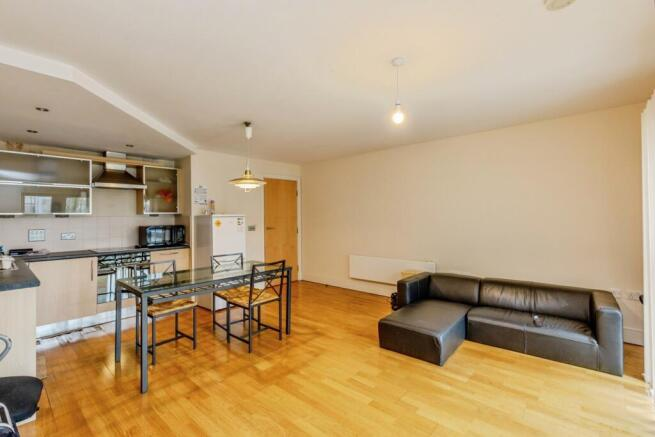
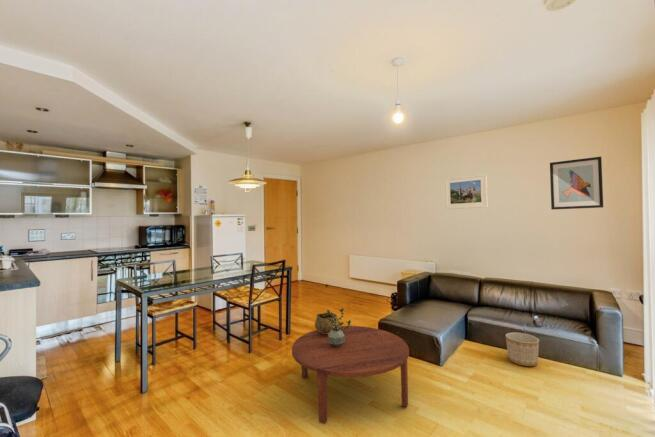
+ wall art (575, 184)
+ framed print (465, 192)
+ planter (522, 349)
+ potted plant (337, 326)
+ coffee table (350, 367)
+ decorative bowl (327, 323)
